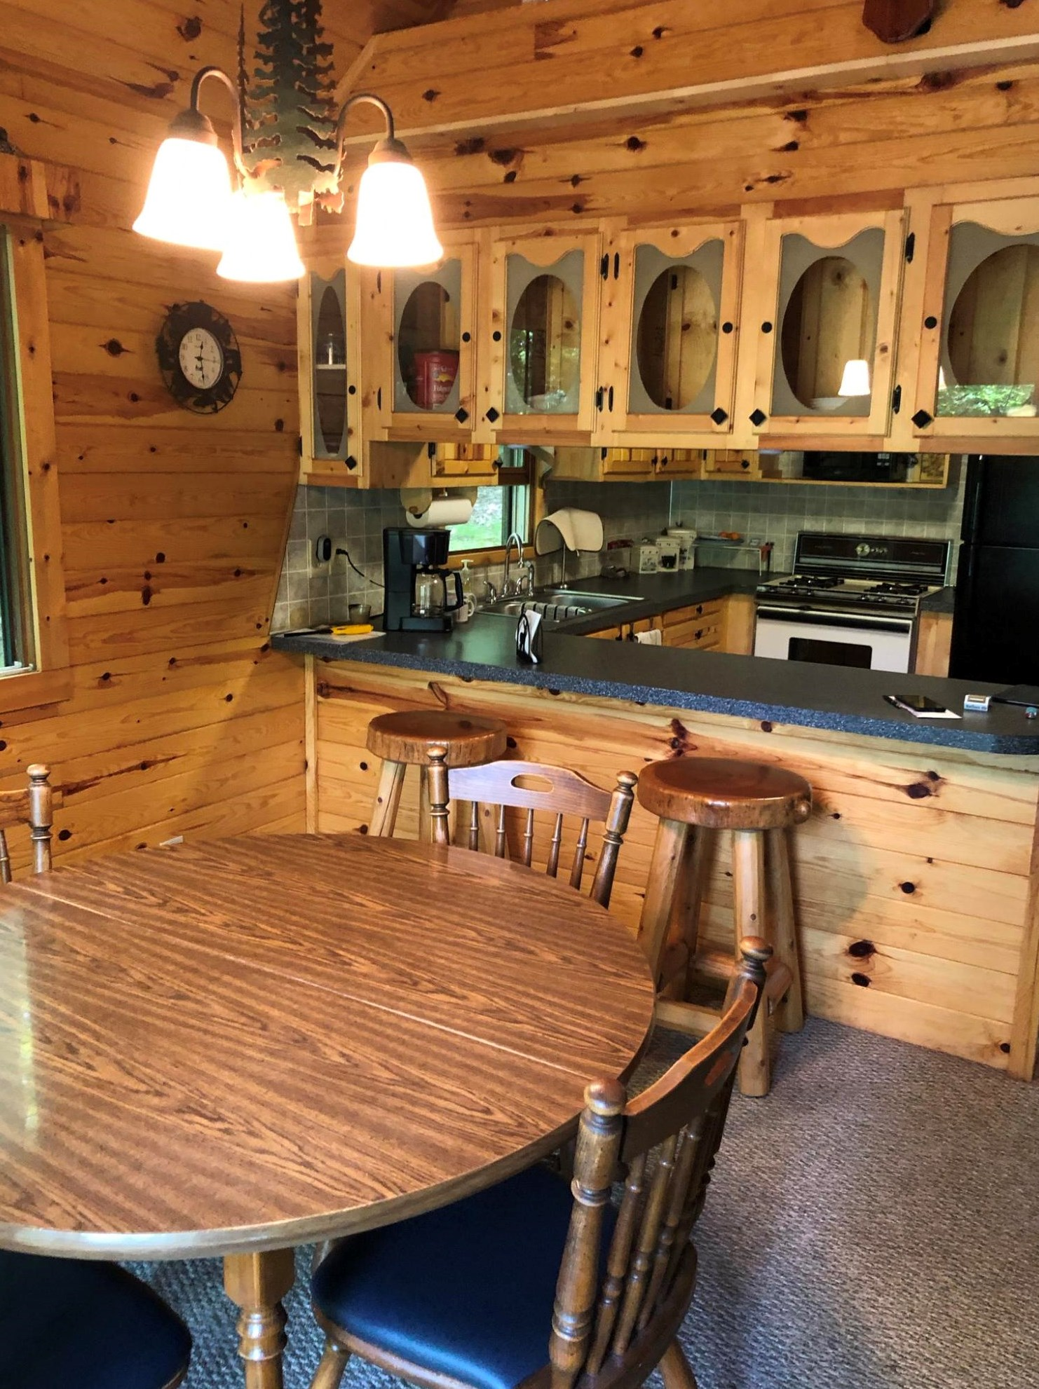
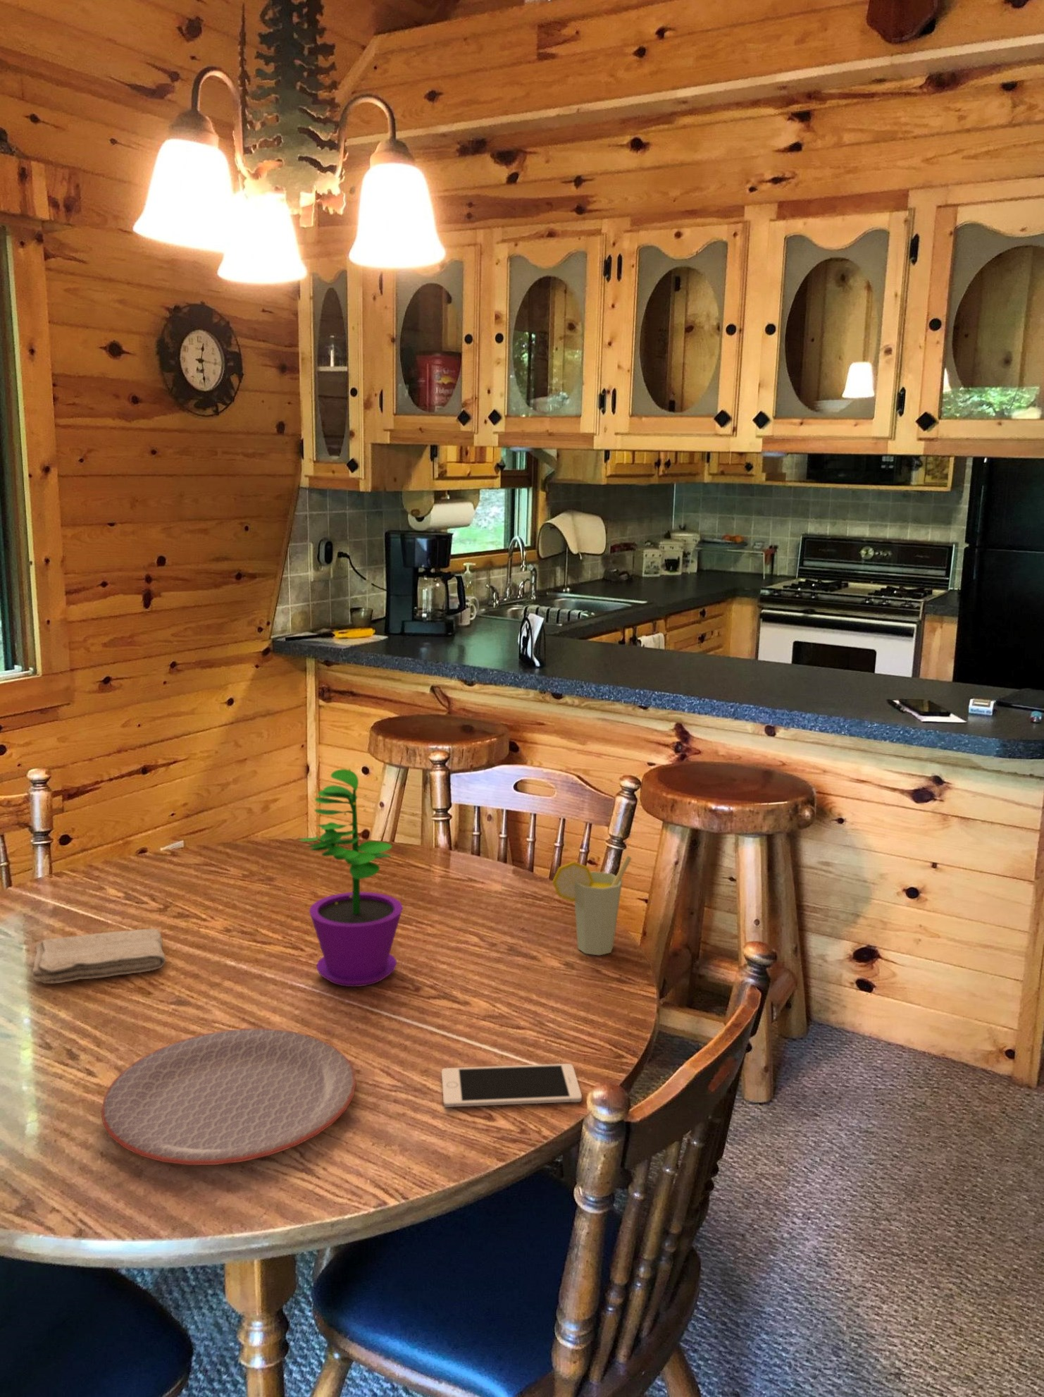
+ flower pot (352, 874)
+ cup (590, 903)
+ washcloth (100, 953)
+ plate (231, 1096)
+ cell phone (510, 1084)
